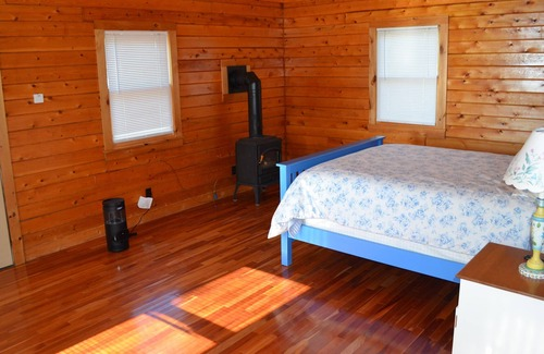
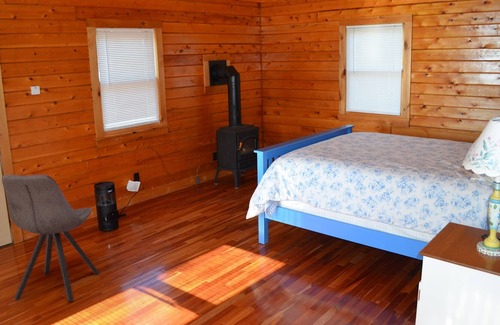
+ chair (52, 228)
